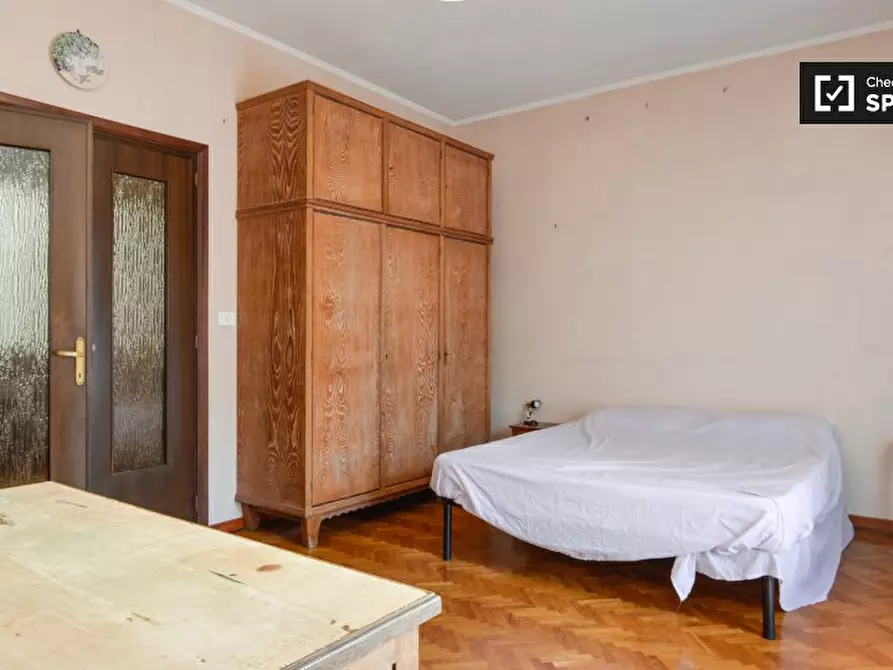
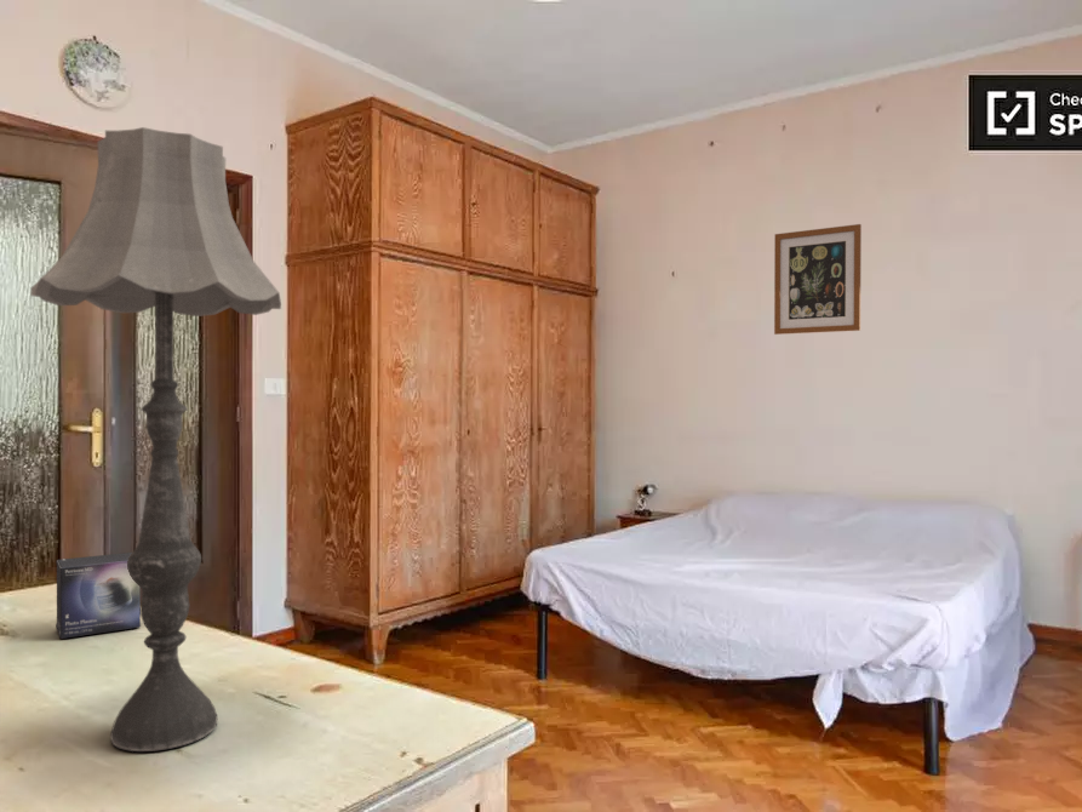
+ table lamp (161, 439)
+ small box (98, 593)
+ wall art (815, 280)
